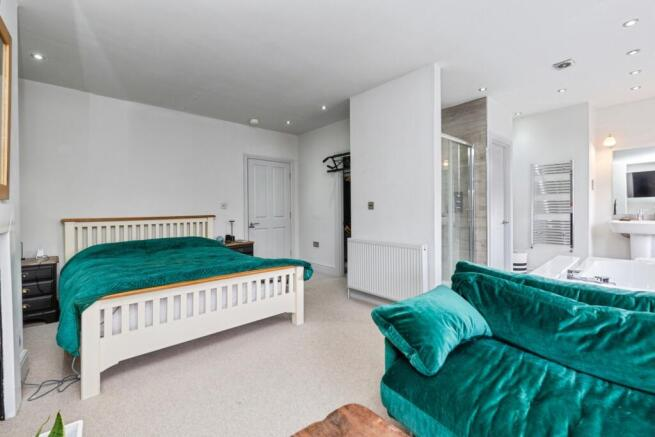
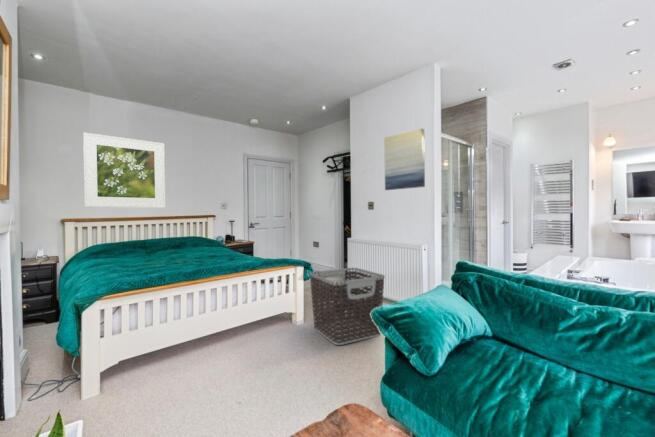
+ wall art (403, 161)
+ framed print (127, 172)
+ clothes hamper (346, 302)
